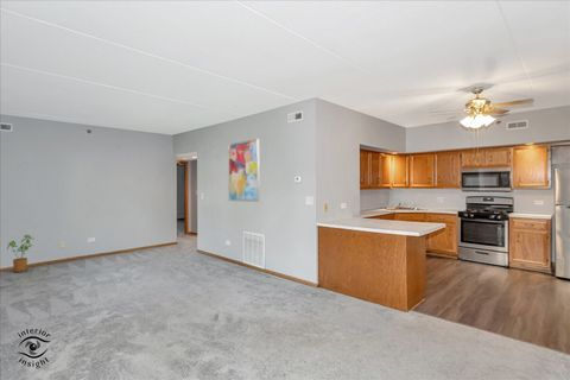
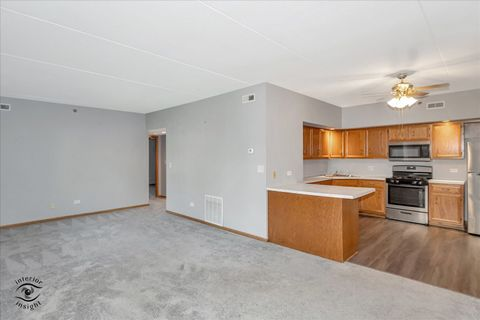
- house plant (21, 253)
- wall art (242, 171)
